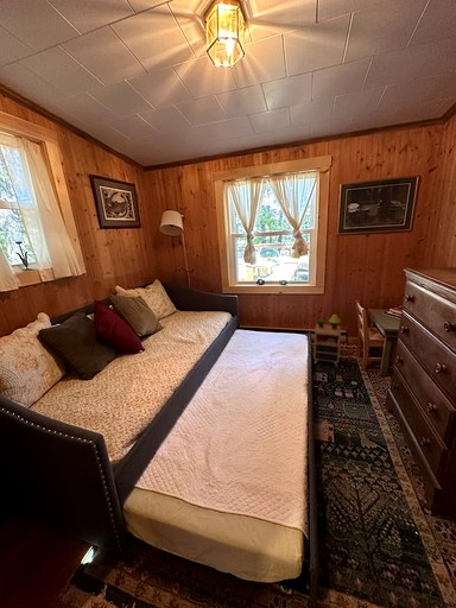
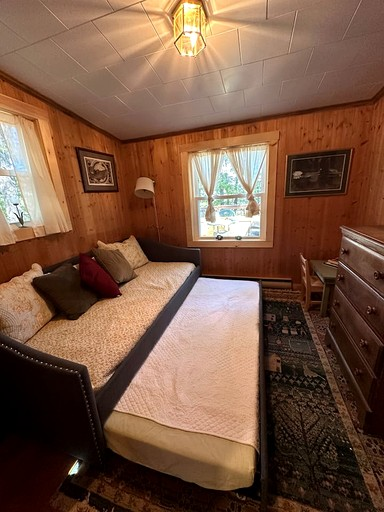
- nightstand (327, 338)
